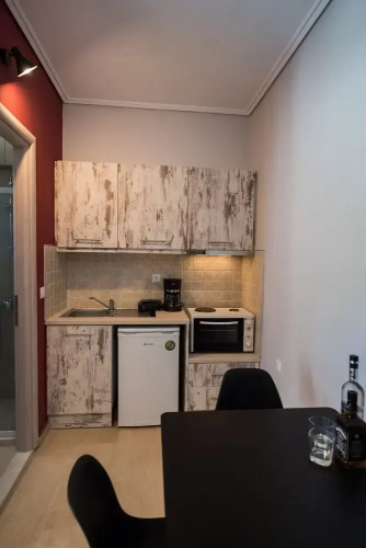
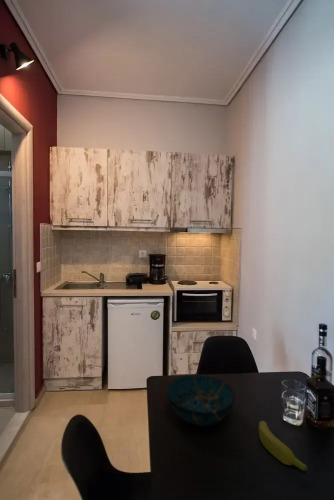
+ decorative bowl (199, 404)
+ banana (278, 442)
